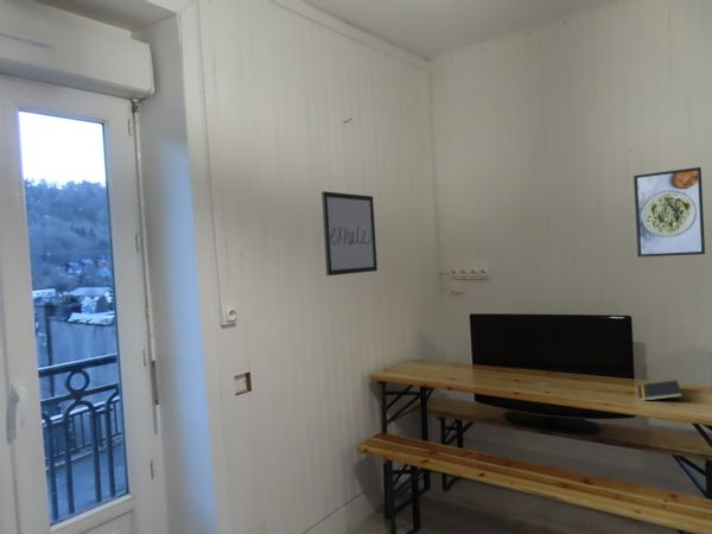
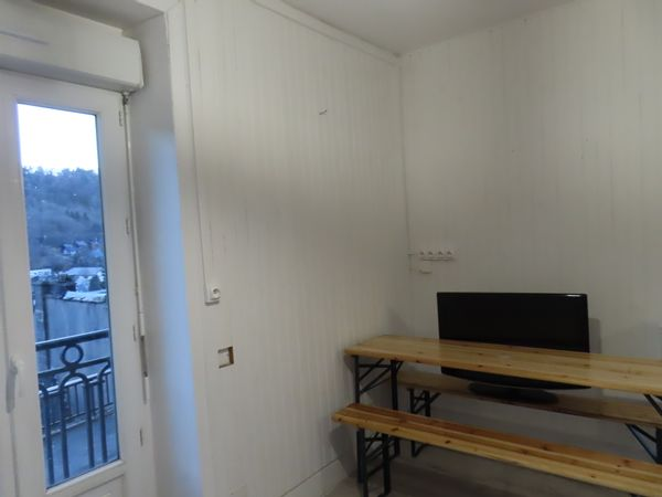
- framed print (668, 214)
- notepad (659, 389)
- wall art (350, 233)
